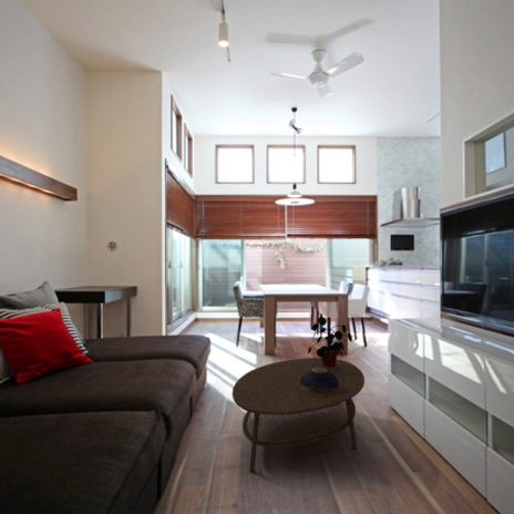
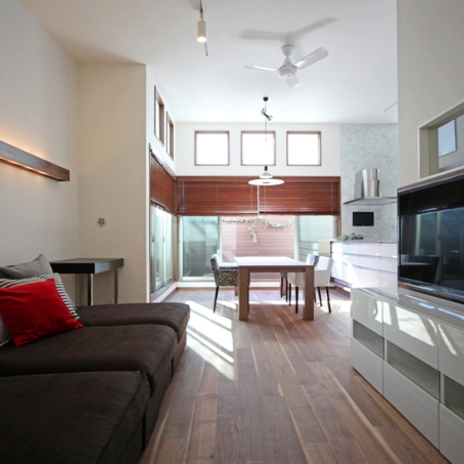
- potted plant (329, 340)
- decorative bowl (319, 377)
- coffee table (301, 404)
